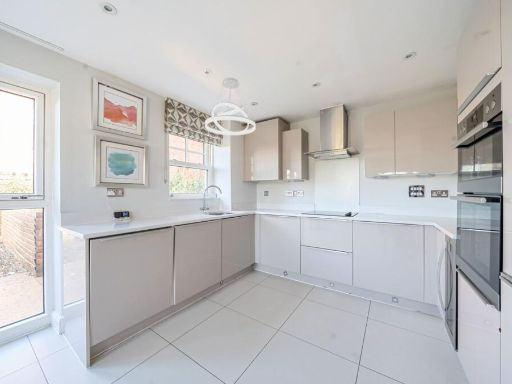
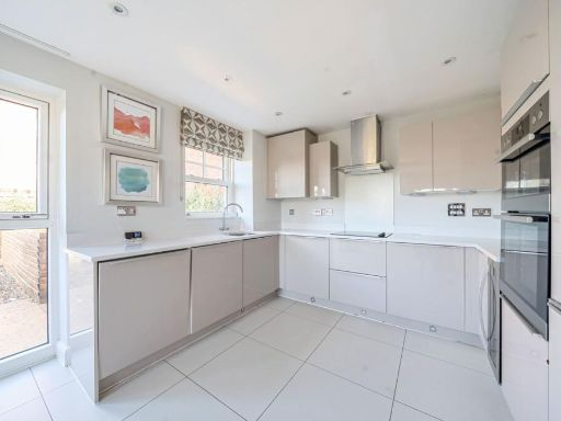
- pendant light (231, 106)
